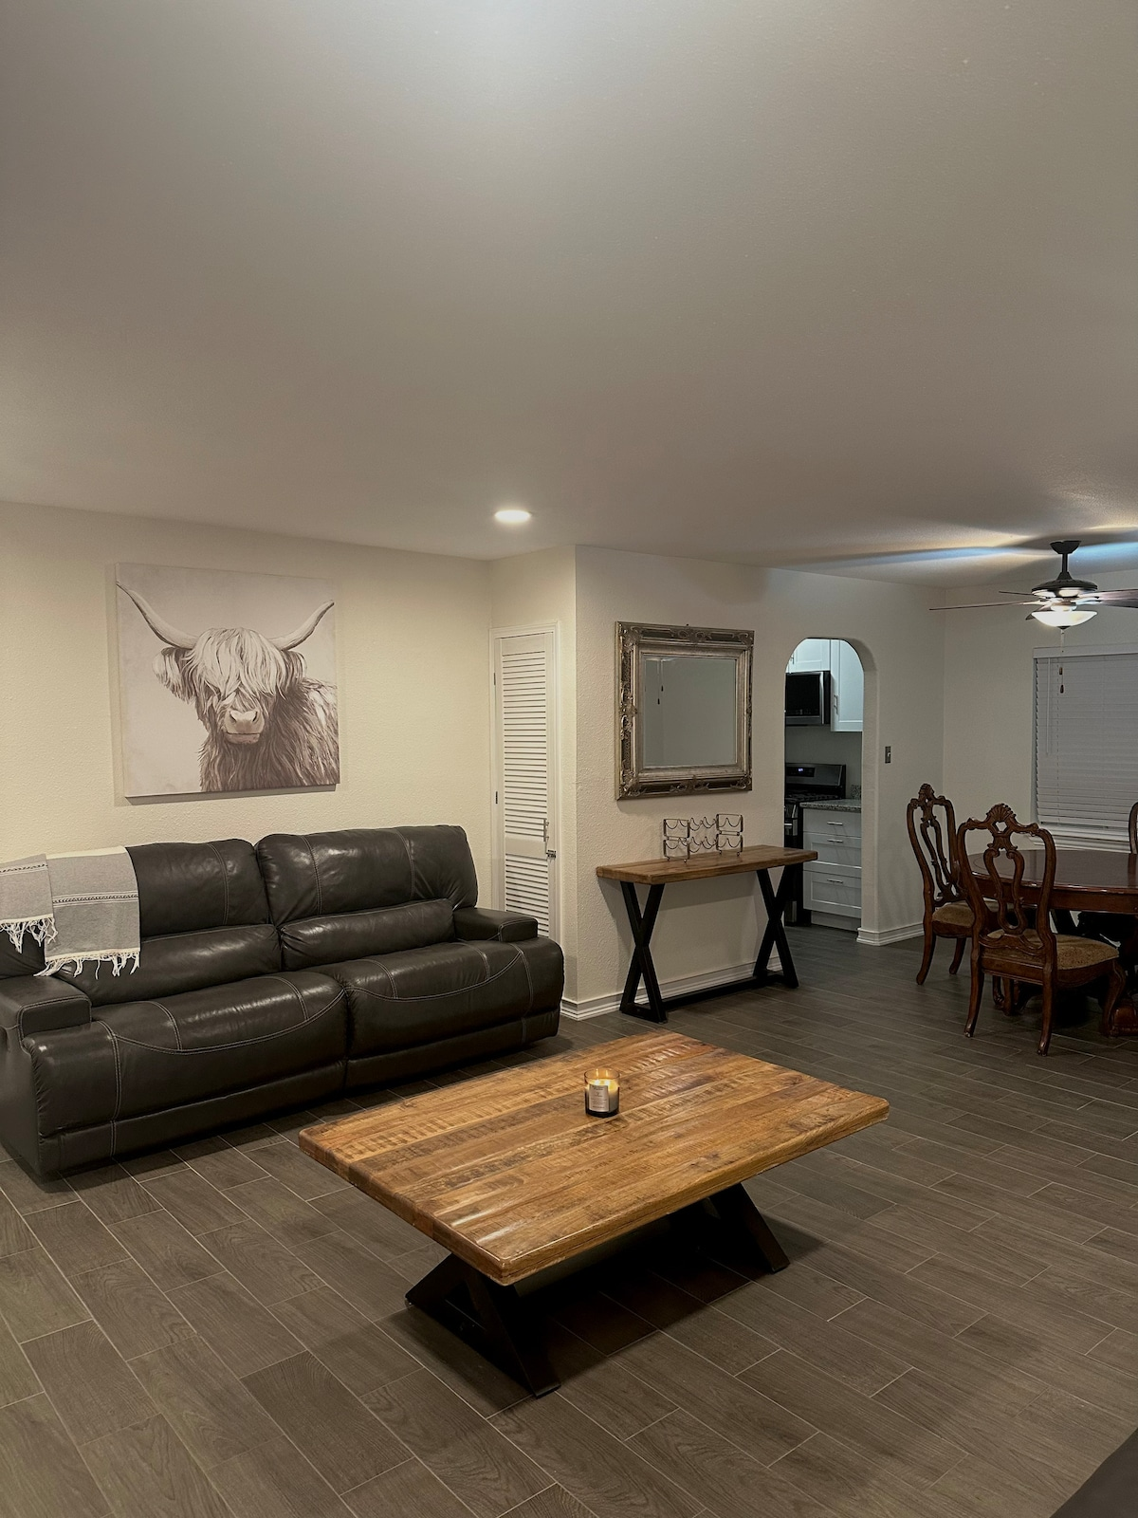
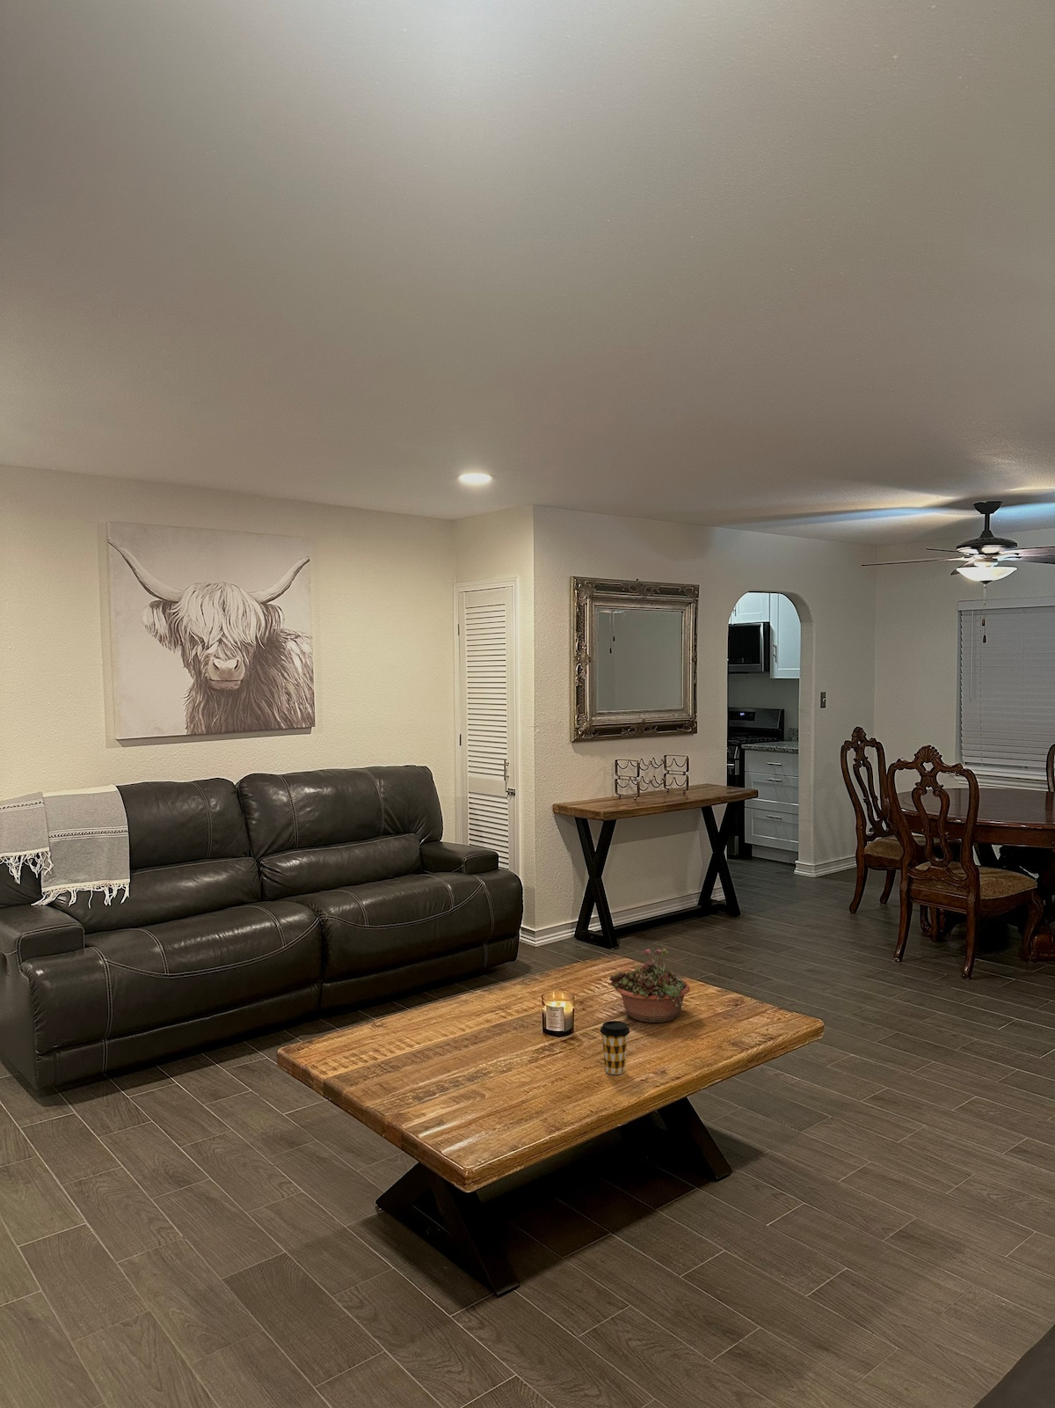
+ succulent planter (655, 983)
+ coffee cup (615, 1048)
